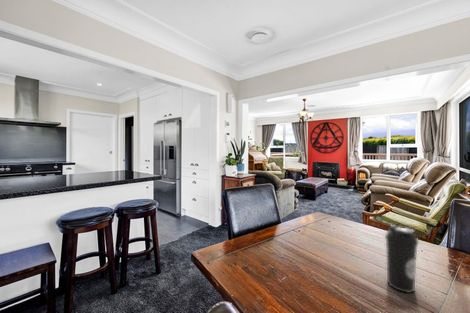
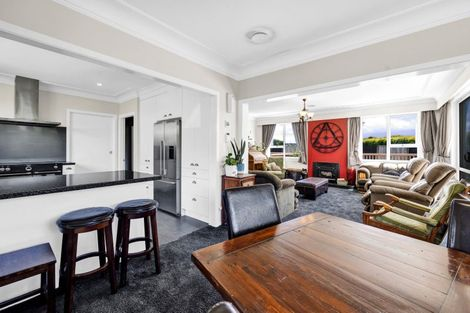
- water bottle (400, 256)
